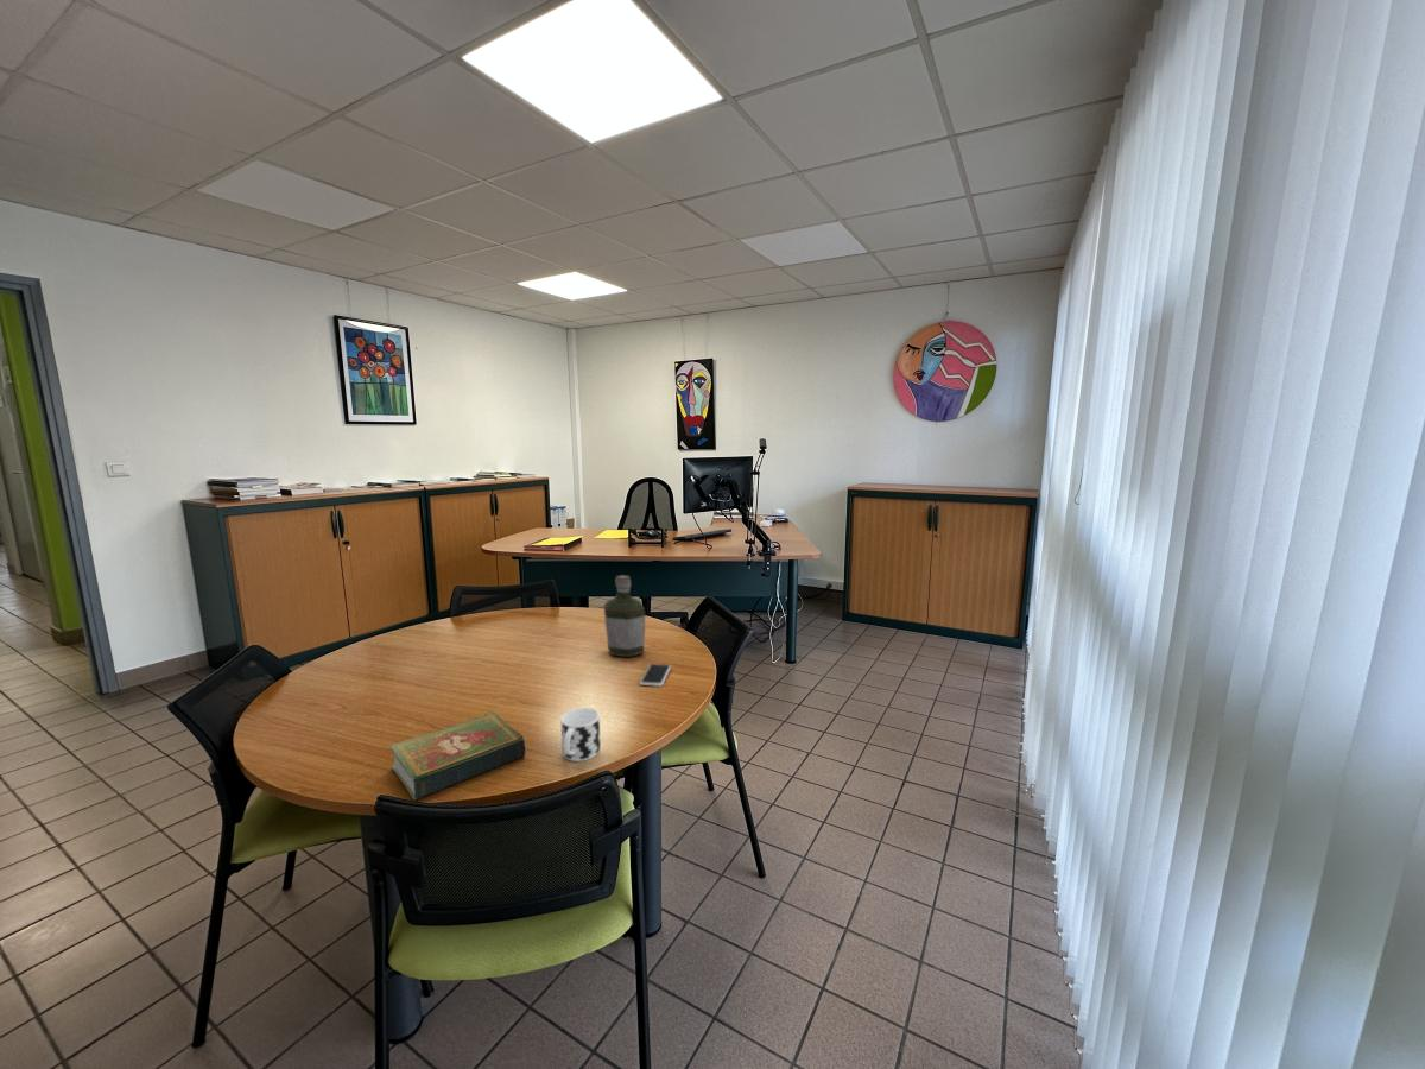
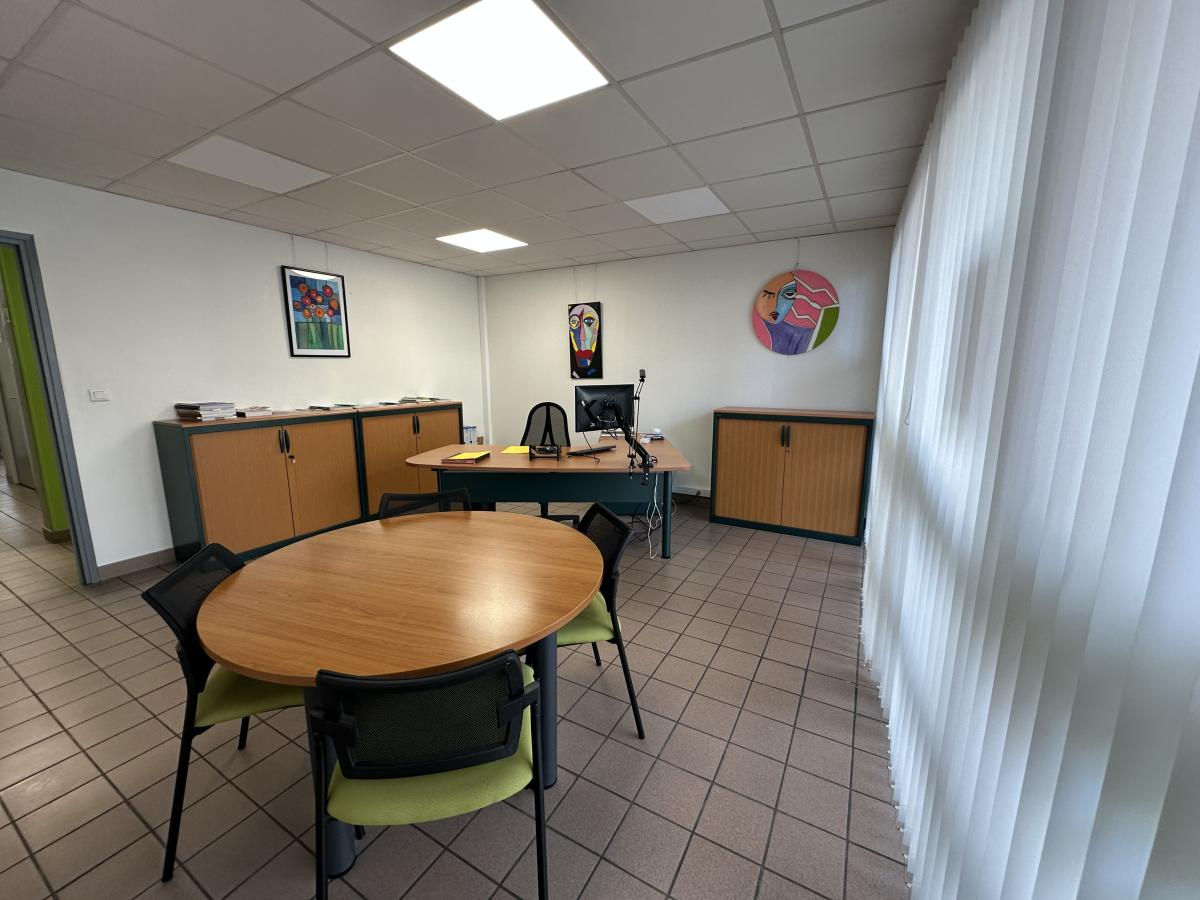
- book (458, 751)
- cup (577, 736)
- bottle (623, 614)
- smartphone (656, 673)
